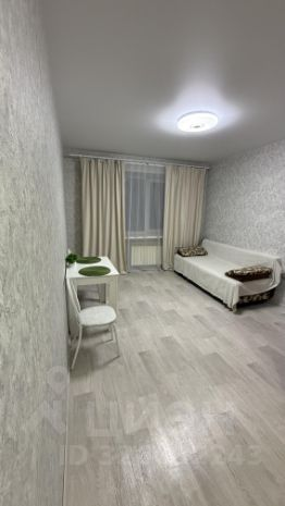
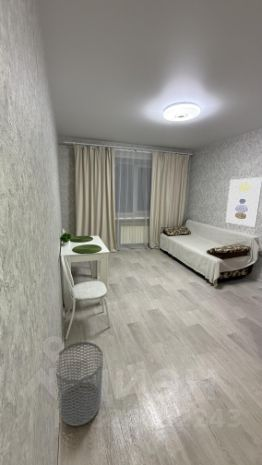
+ wall art (242, 201)
+ waste bin (79, 381)
